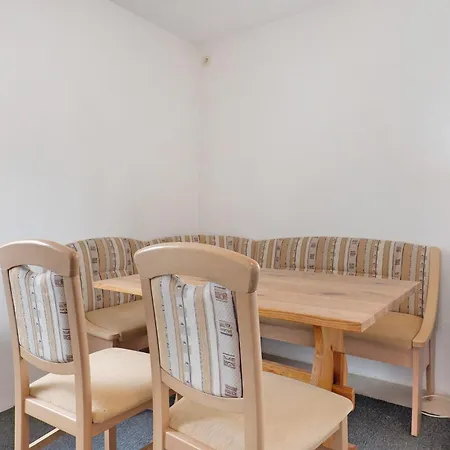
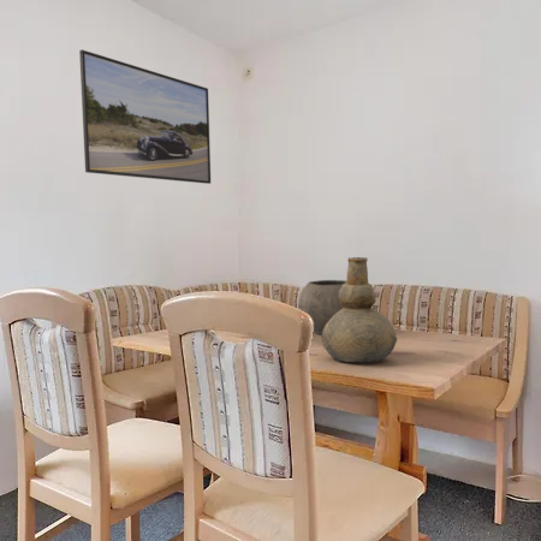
+ vase (358, 308)
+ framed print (153, 125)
+ bowl (331, 307)
